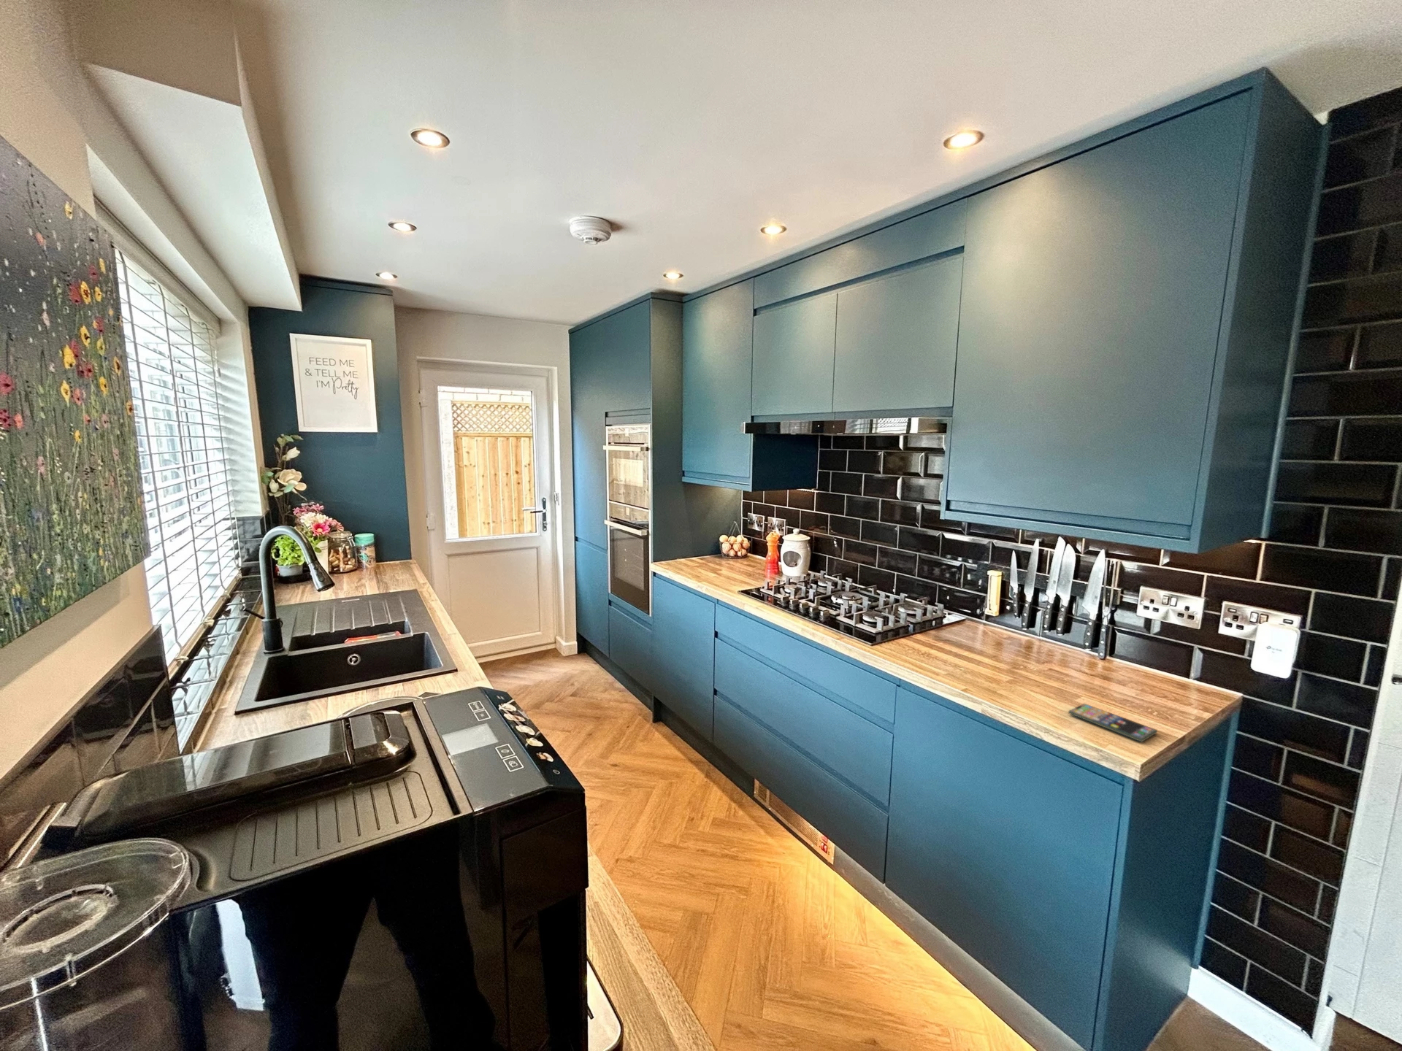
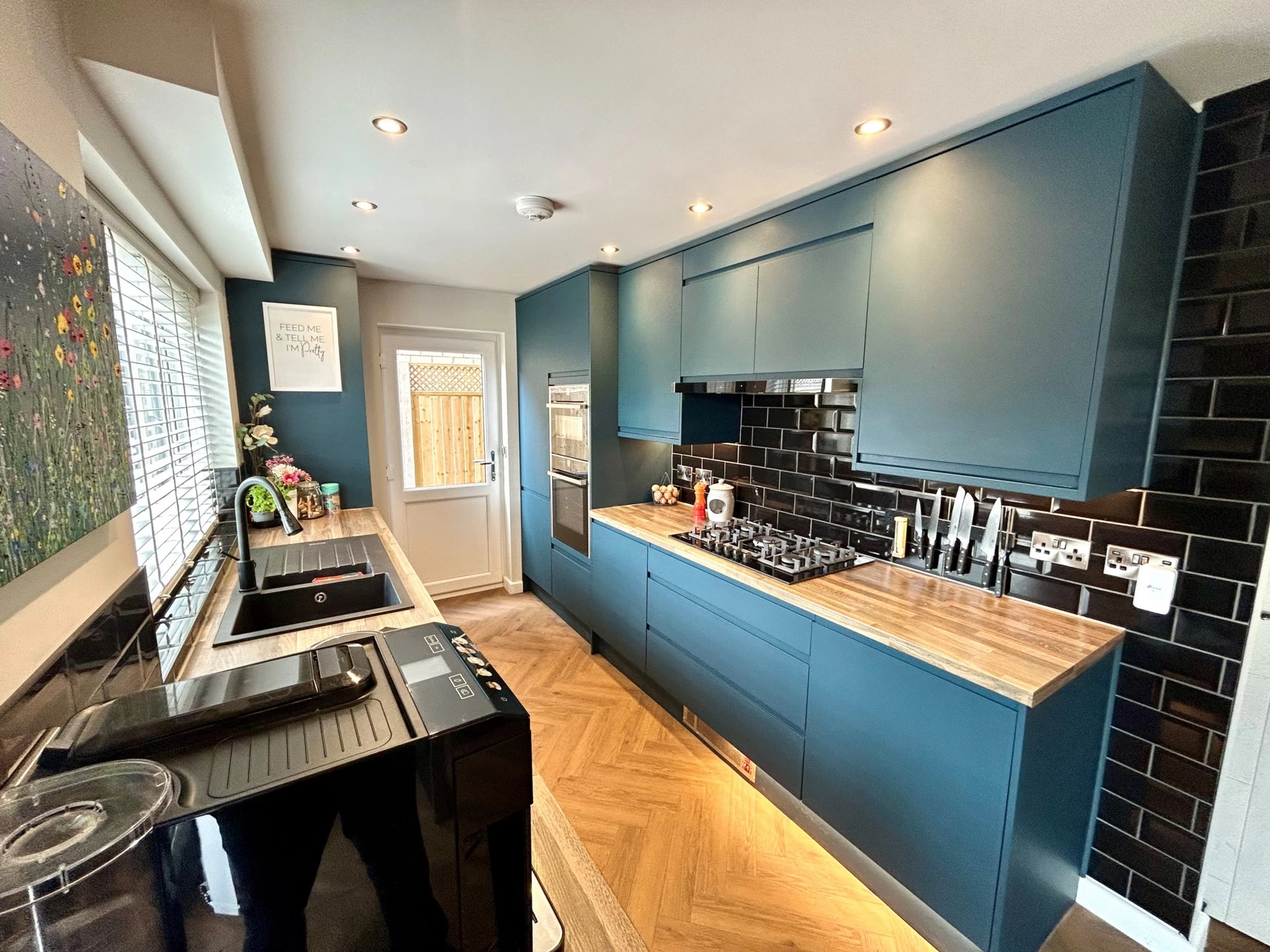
- smartphone (1112, 721)
